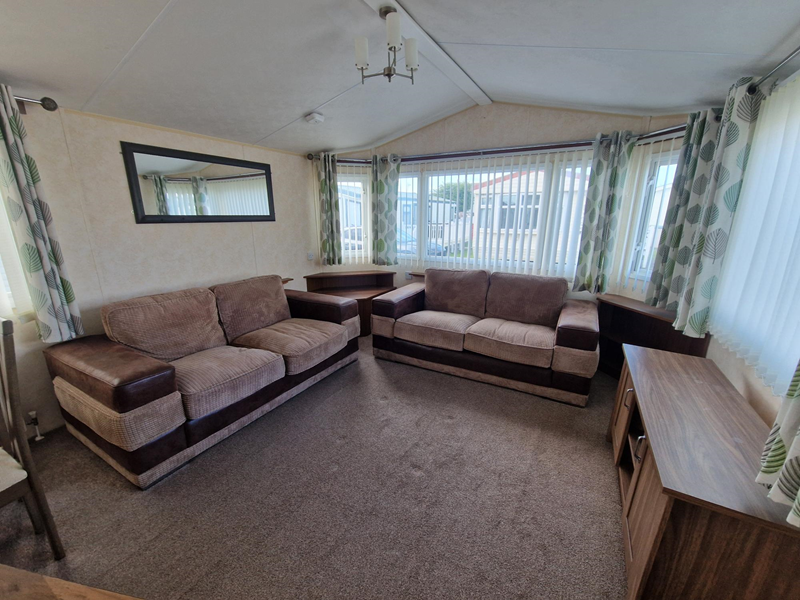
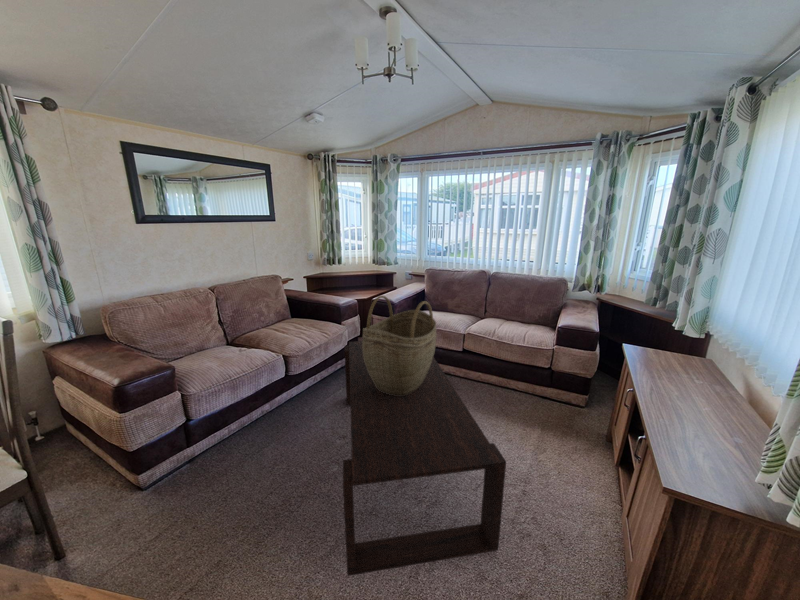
+ woven basket (400, 341)
+ coffee table (399, 417)
